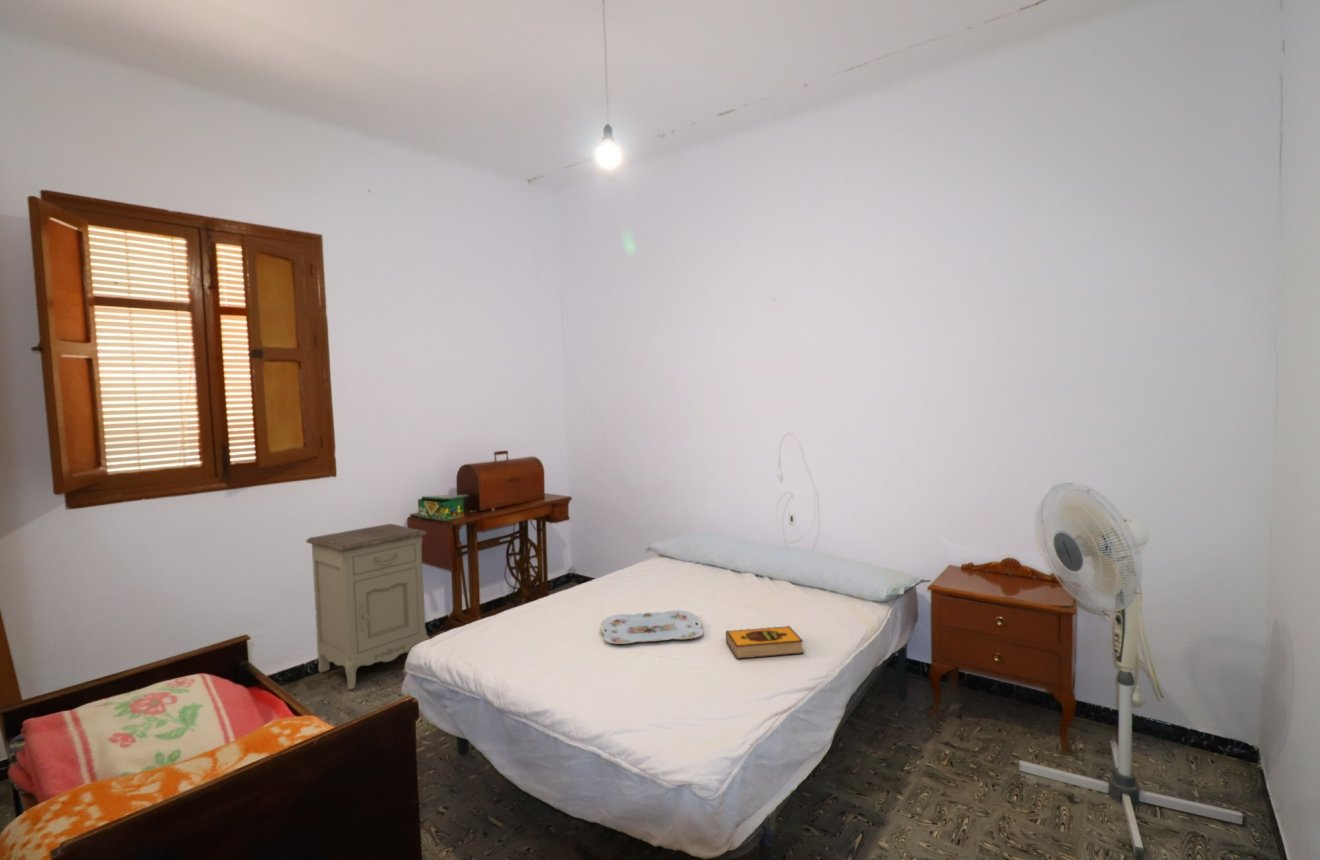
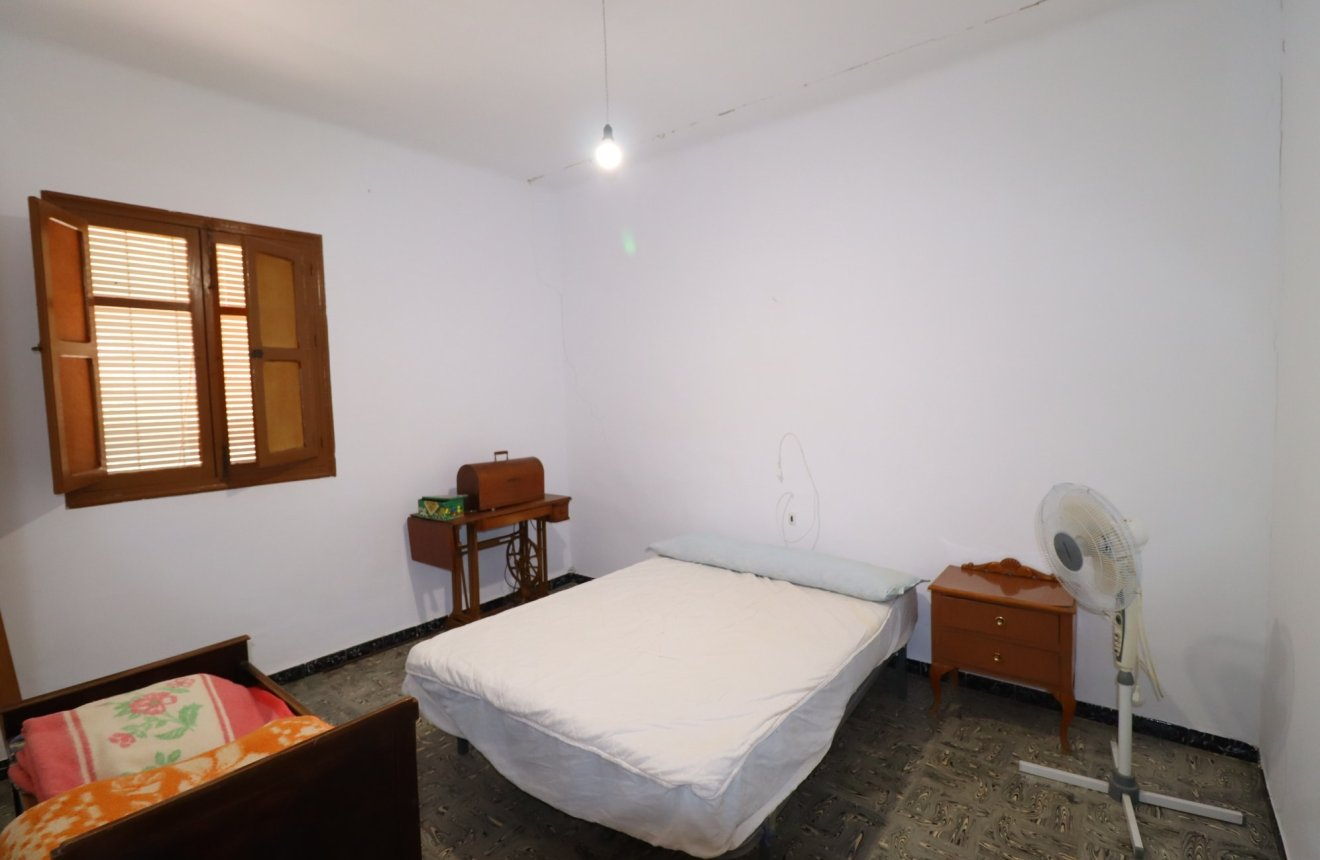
- serving tray (651, 627)
- nightstand (374, 601)
- hardback book (763, 640)
